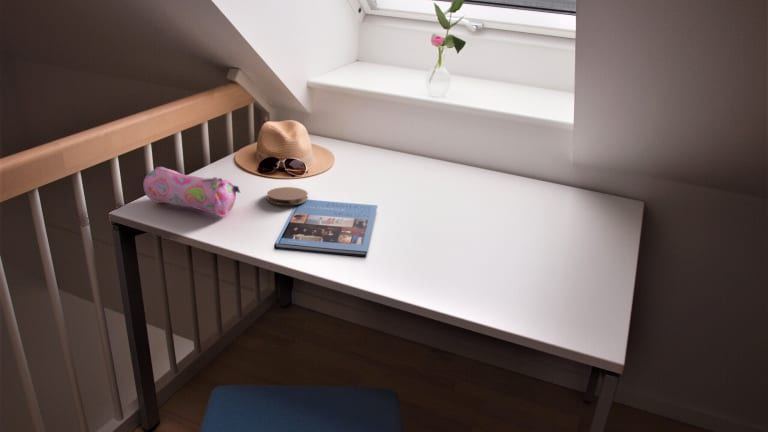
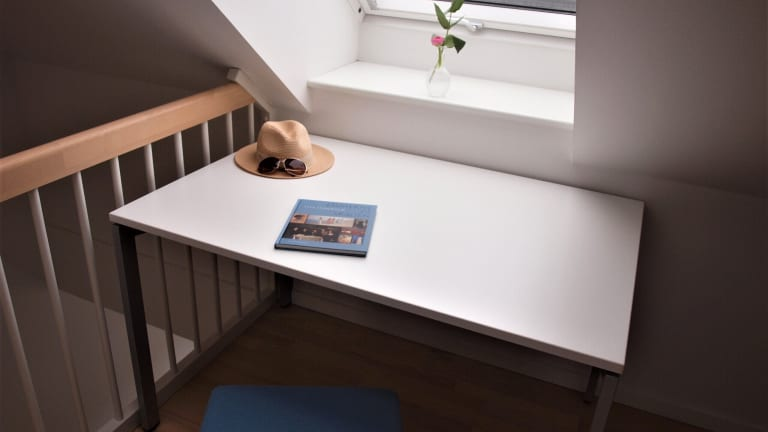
- pencil case (191, 190)
- coaster (287, 195)
